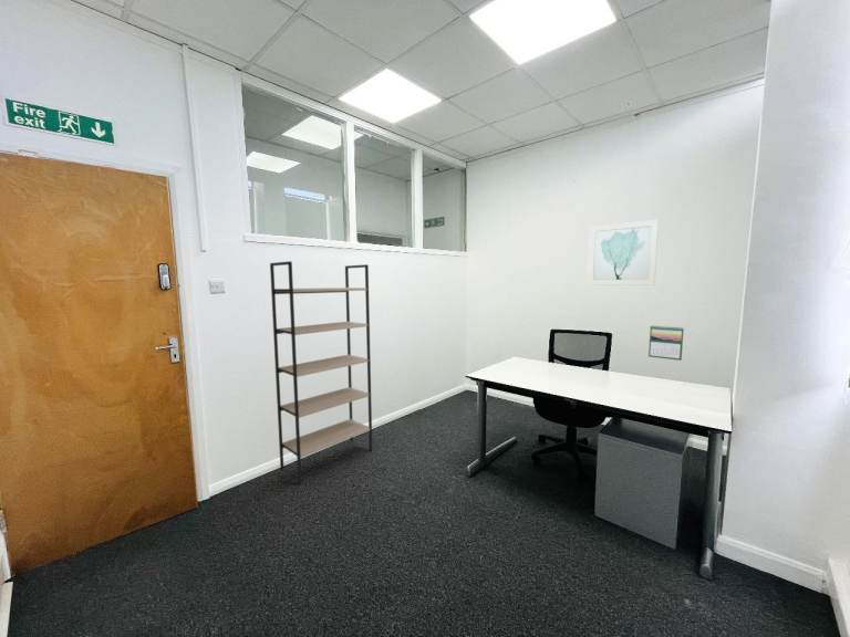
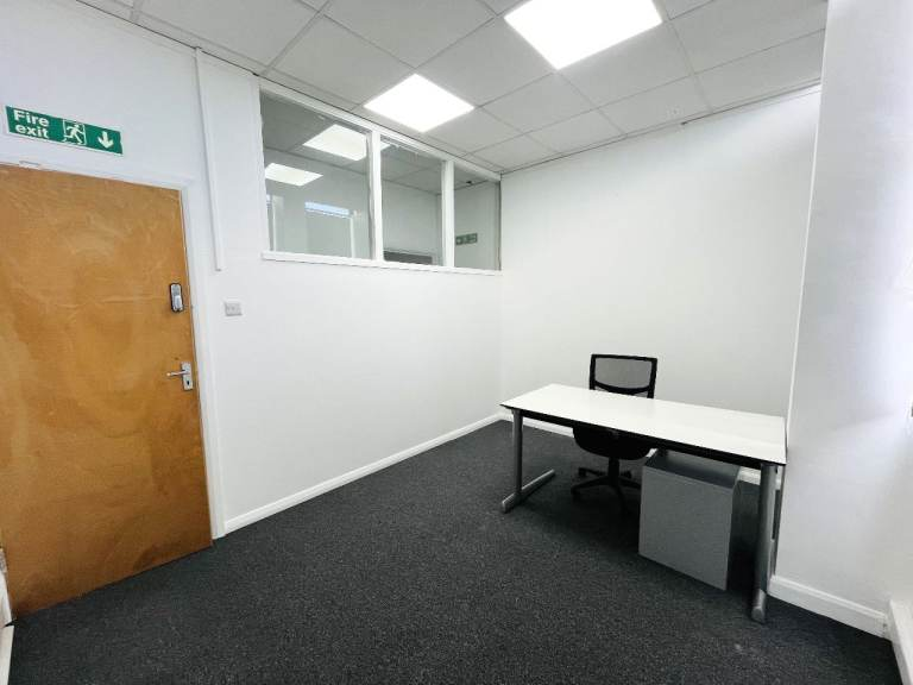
- calendar (665, 342)
- wall art (621, 254)
- shelving unit (325, 364)
